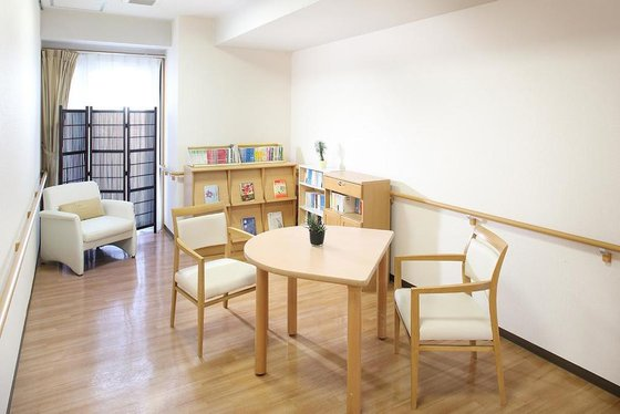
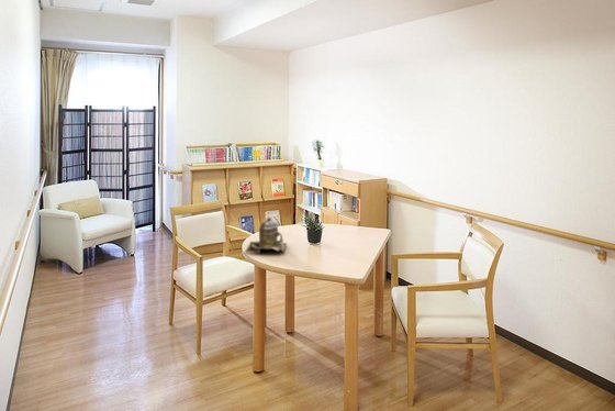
+ teapot (266, 233)
